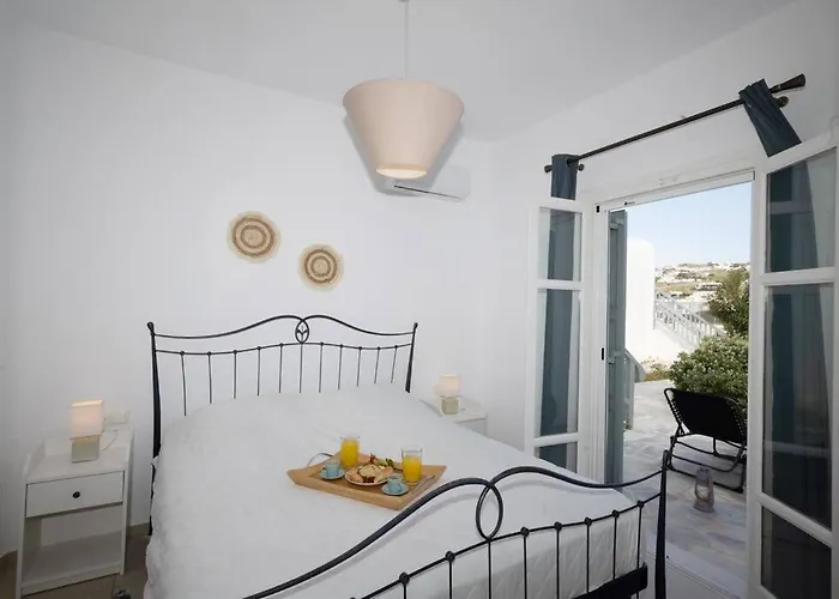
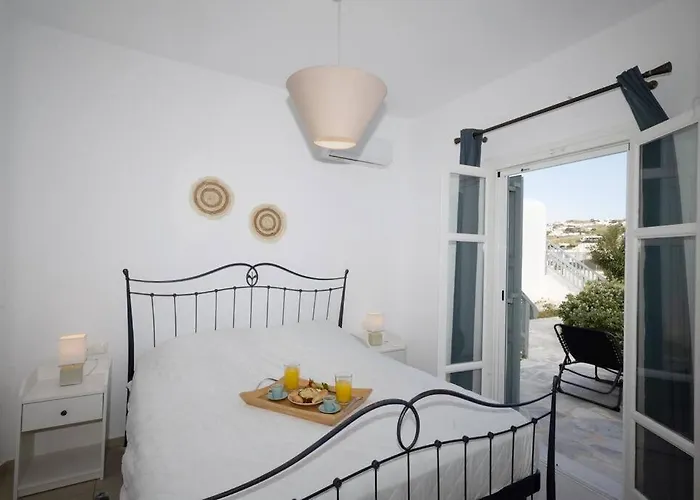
- lantern (702, 486)
